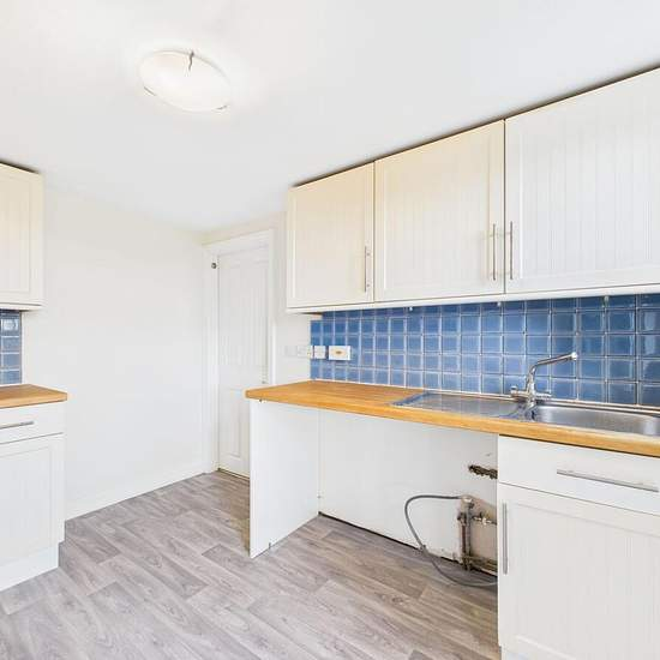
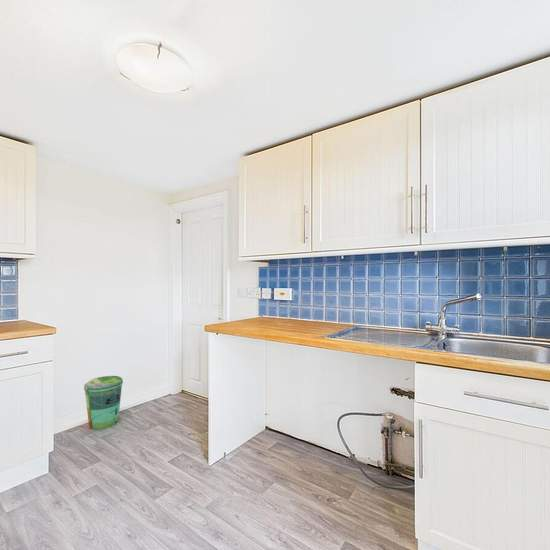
+ trash can (103, 402)
